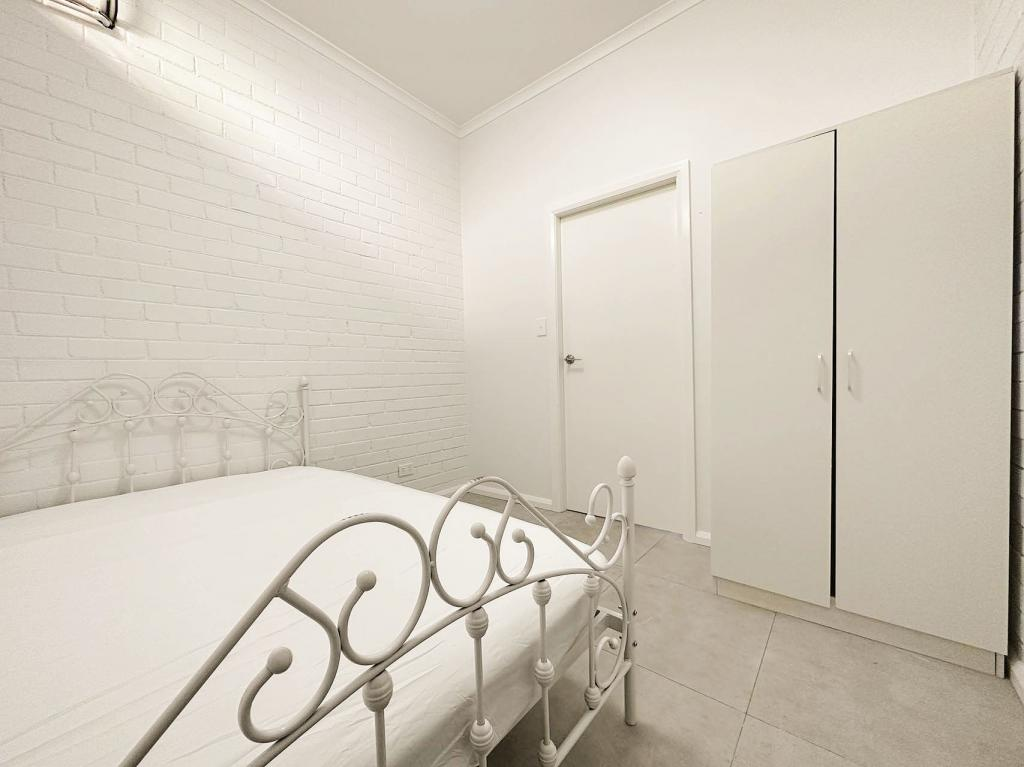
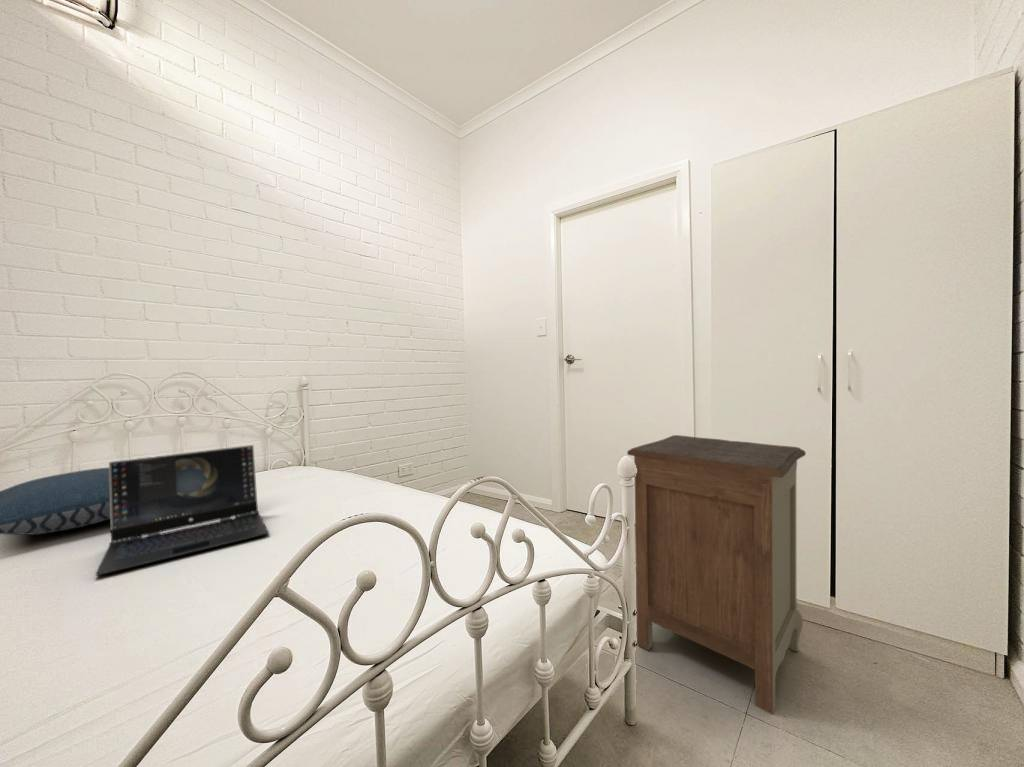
+ nightstand (718, 544)
+ pillow (84, 495)
+ laptop (189, 500)
